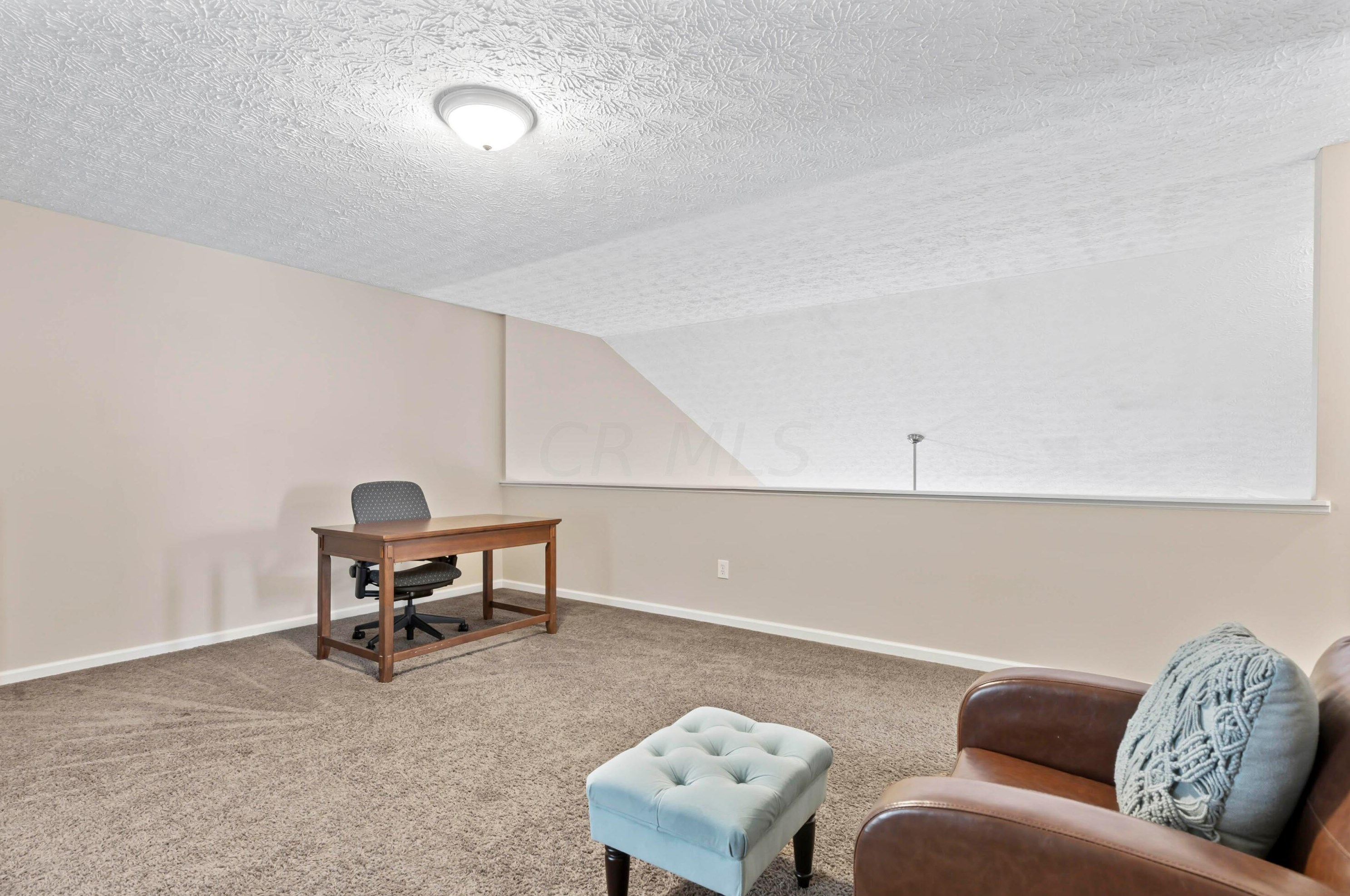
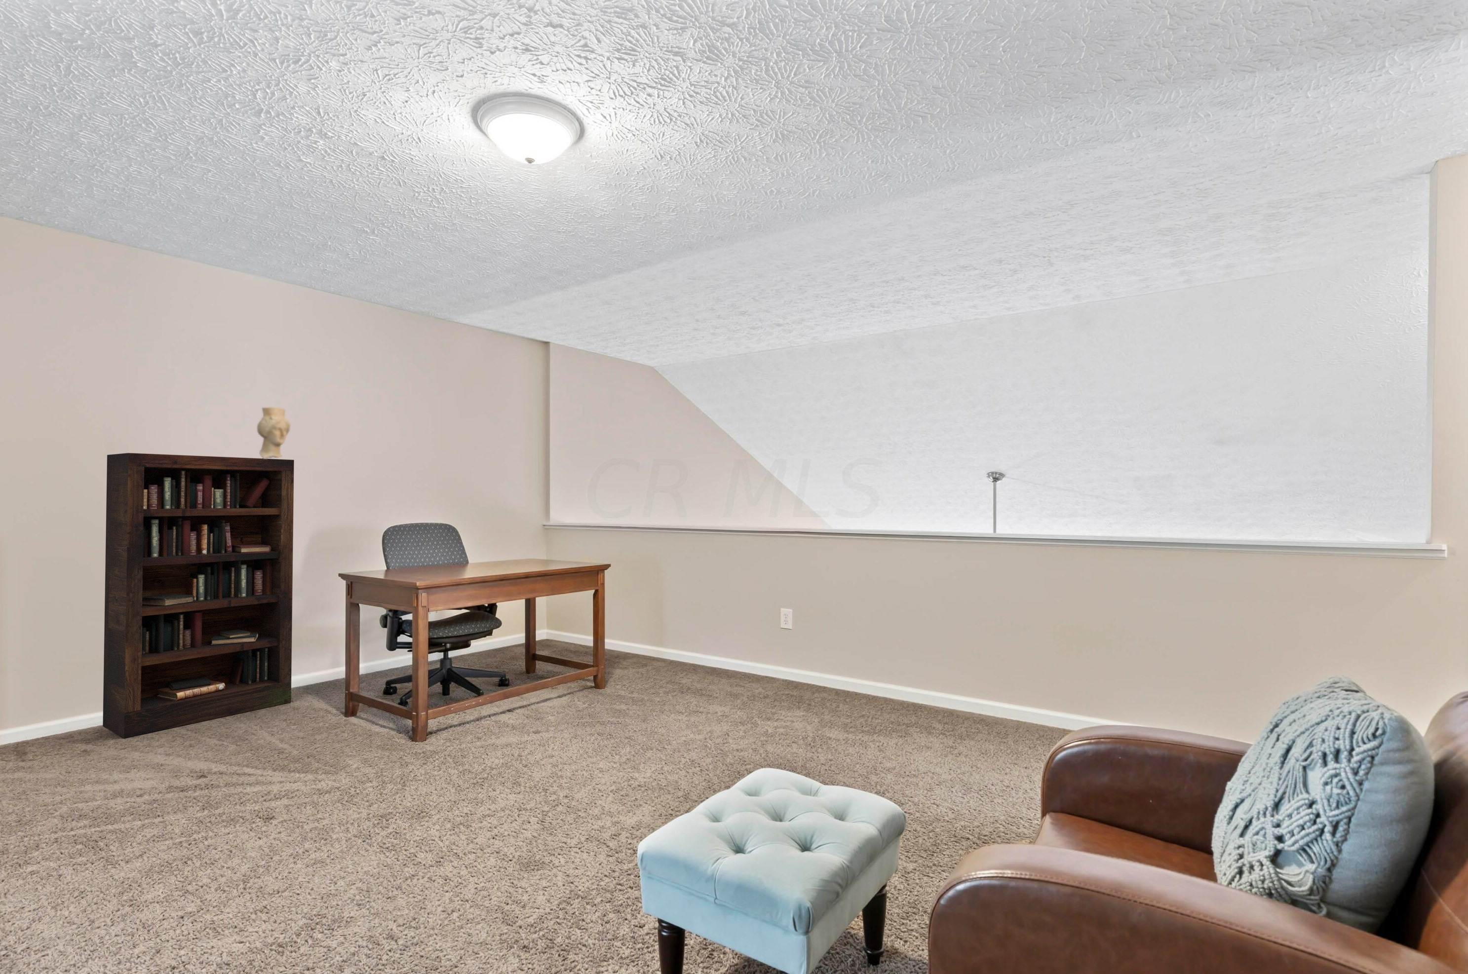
+ bookcase (203, 585)
+ decorative vase (273, 434)
